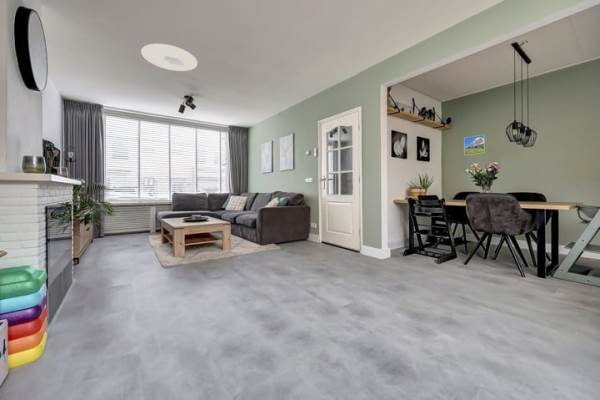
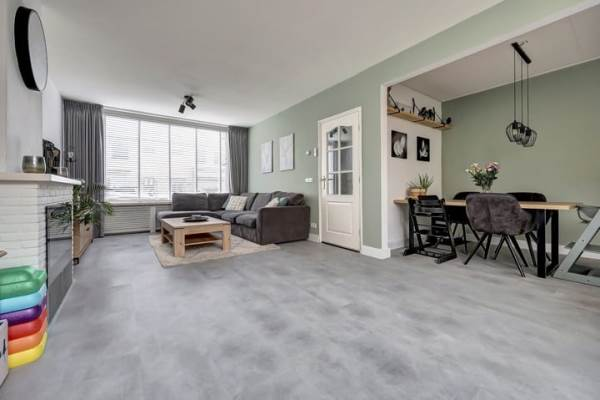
- ceiling light (170, 56)
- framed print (474, 145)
